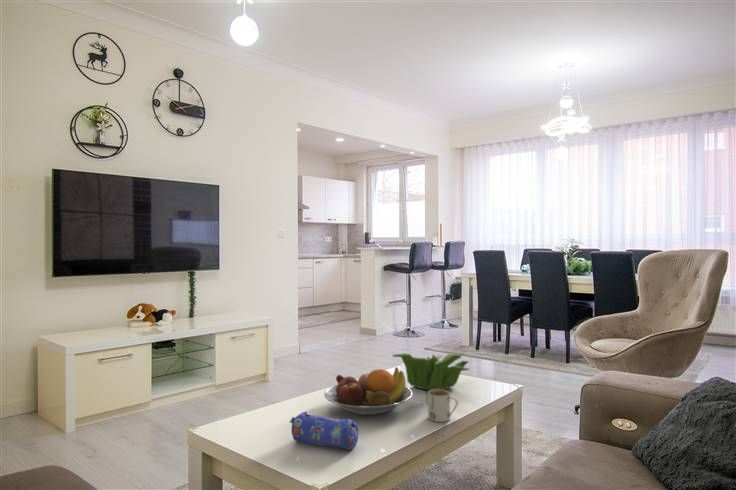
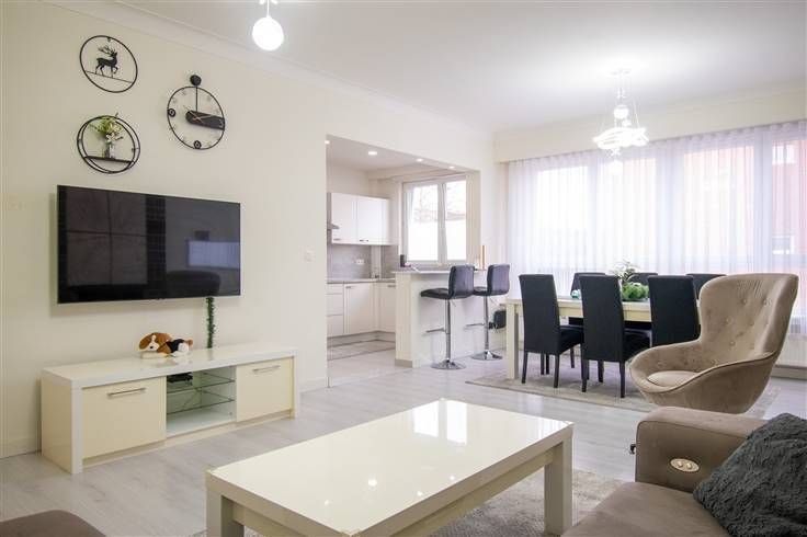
- mug (443, 406)
- fruit bowl (368, 388)
- pencil case (324, 430)
- plant (437, 368)
